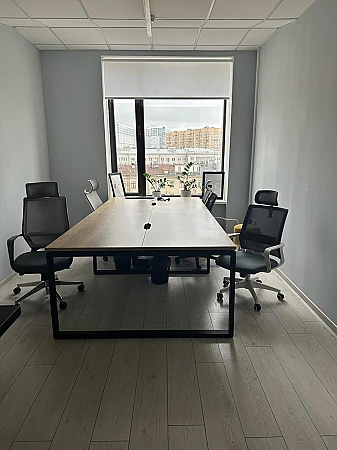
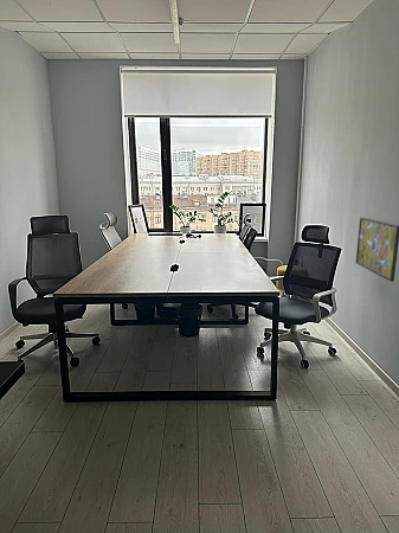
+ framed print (375, 246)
